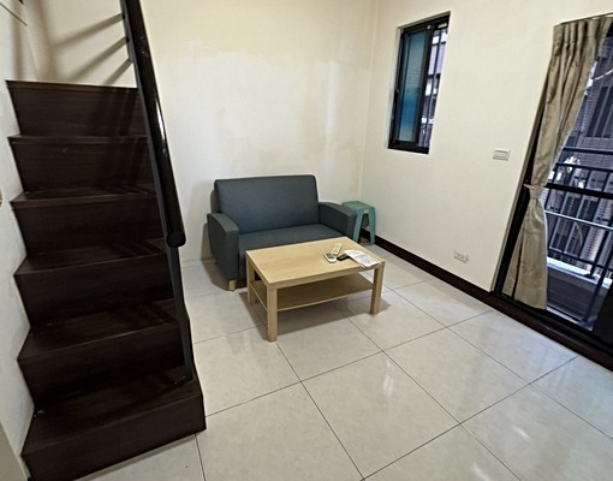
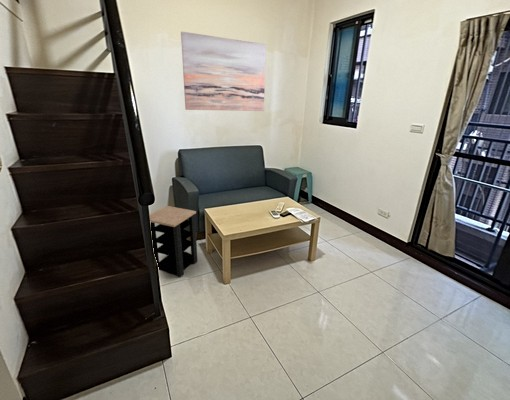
+ wall art (226, 76)
+ side table (173, 240)
